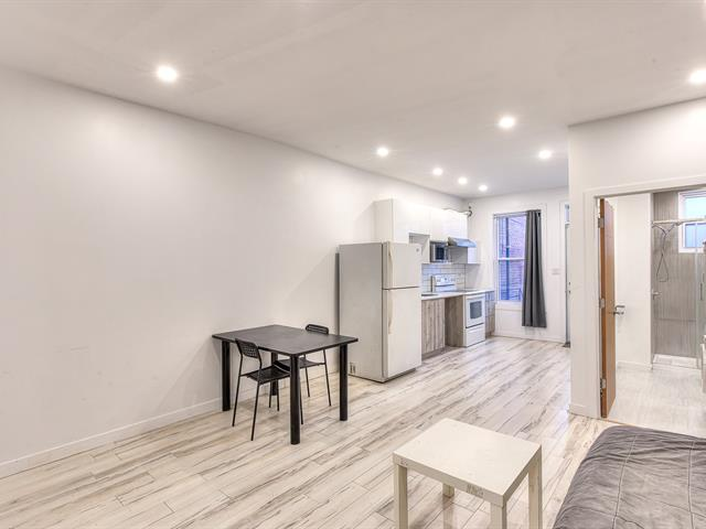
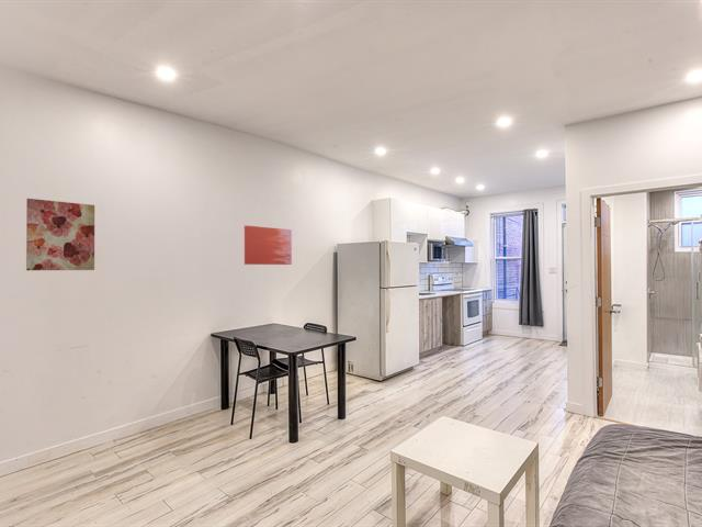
+ wall art (61, 236)
+ wall art (269, 246)
